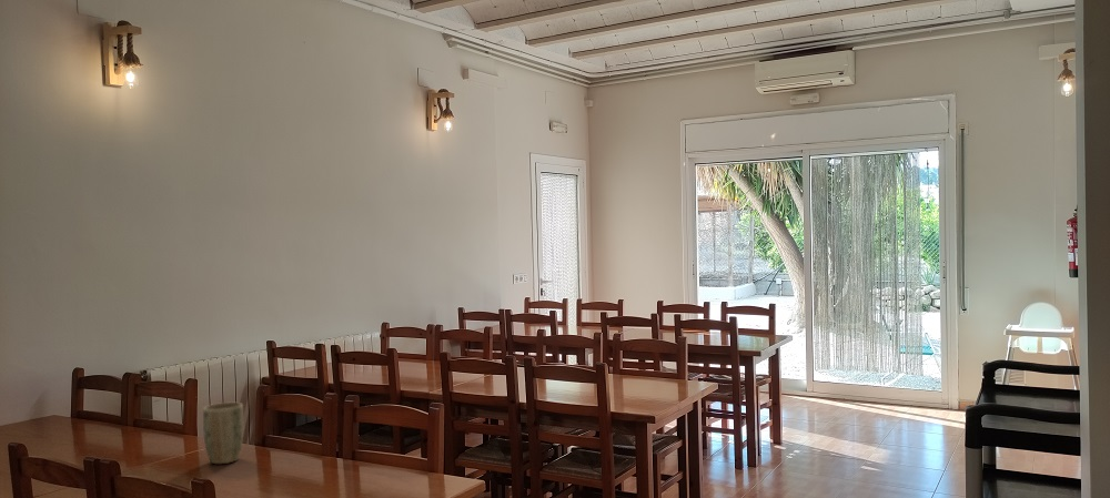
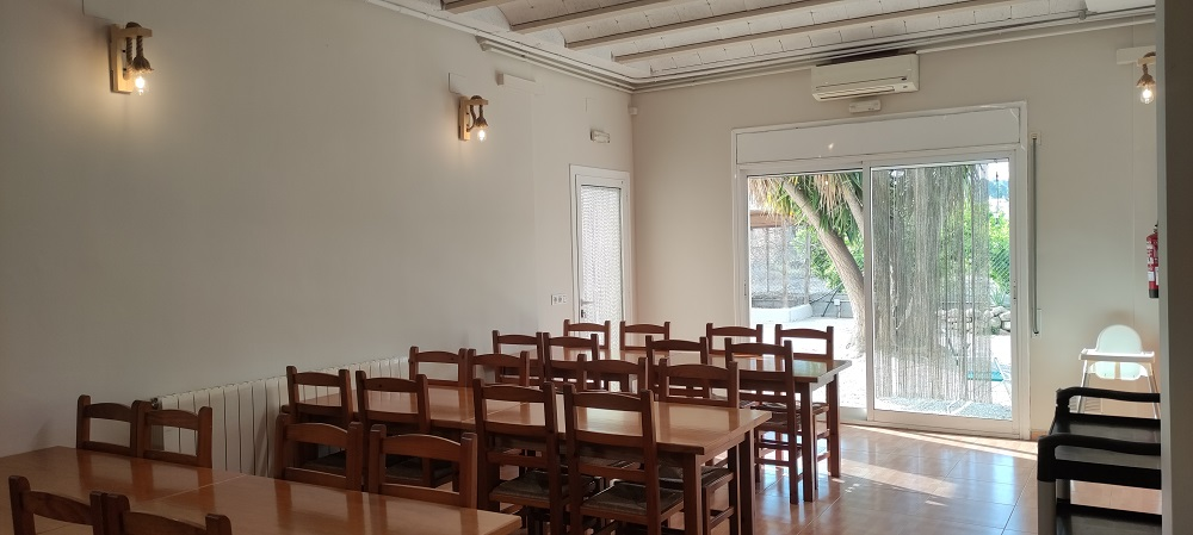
- plant pot (223, 433)
